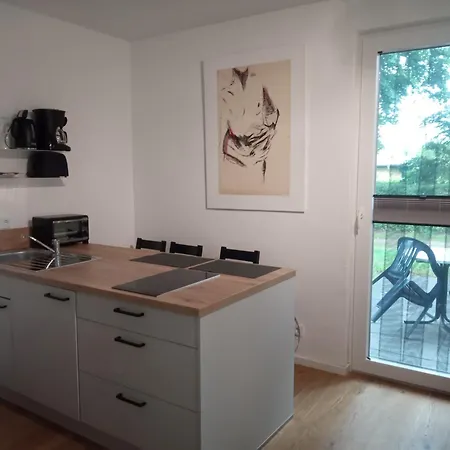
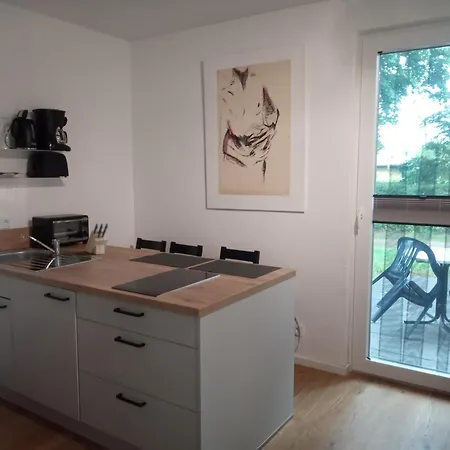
+ knife block (96, 237)
